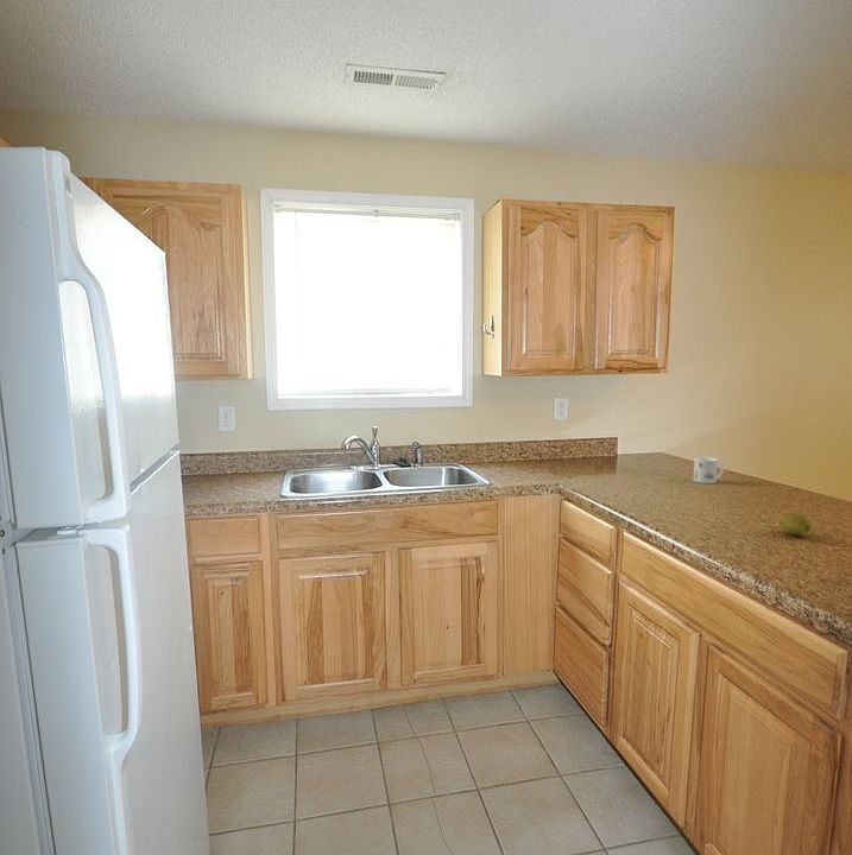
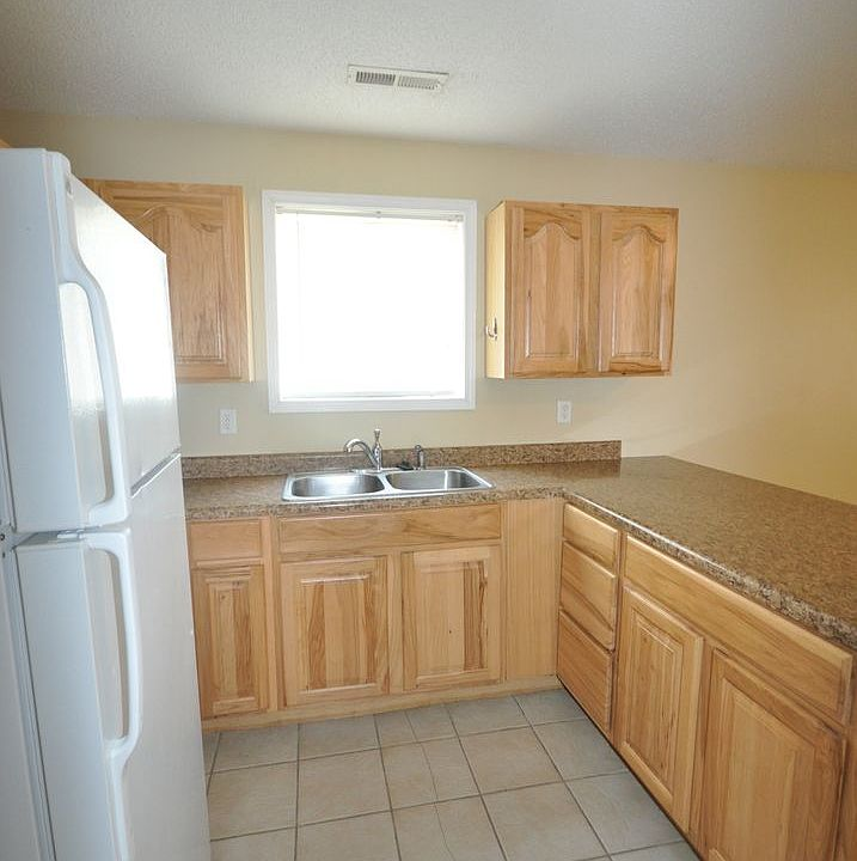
- fruit (794, 522)
- mug (709, 469)
